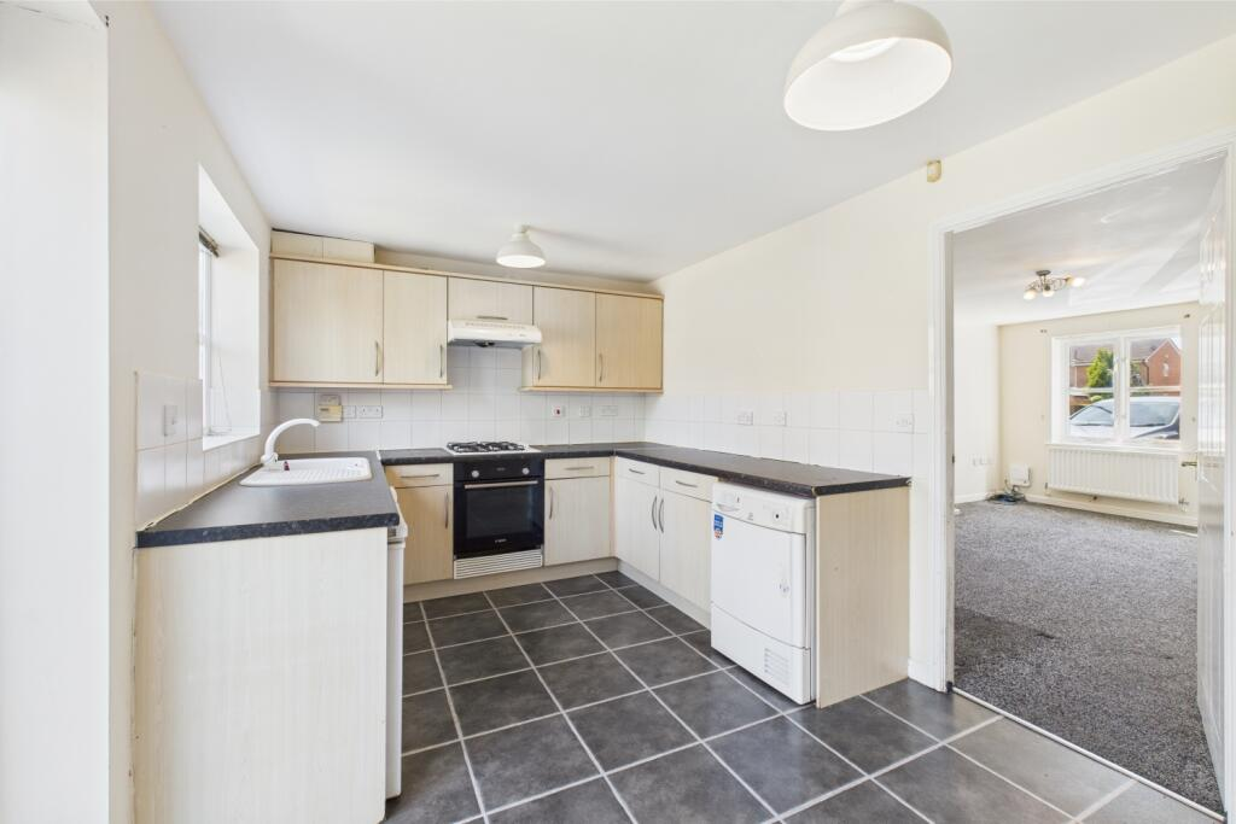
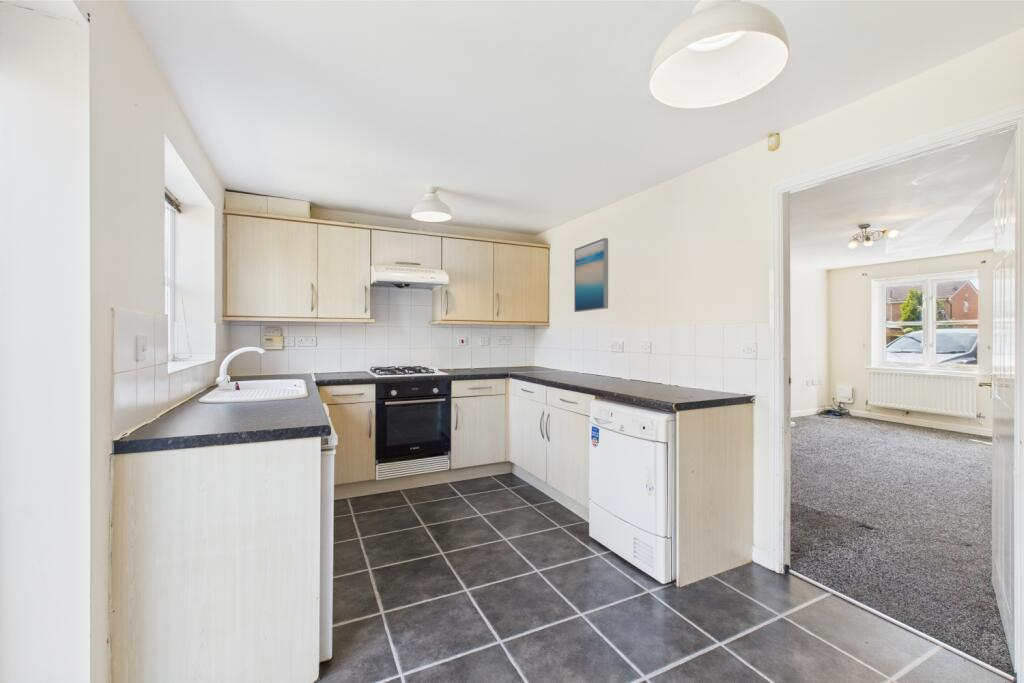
+ wall art (590, 277)
